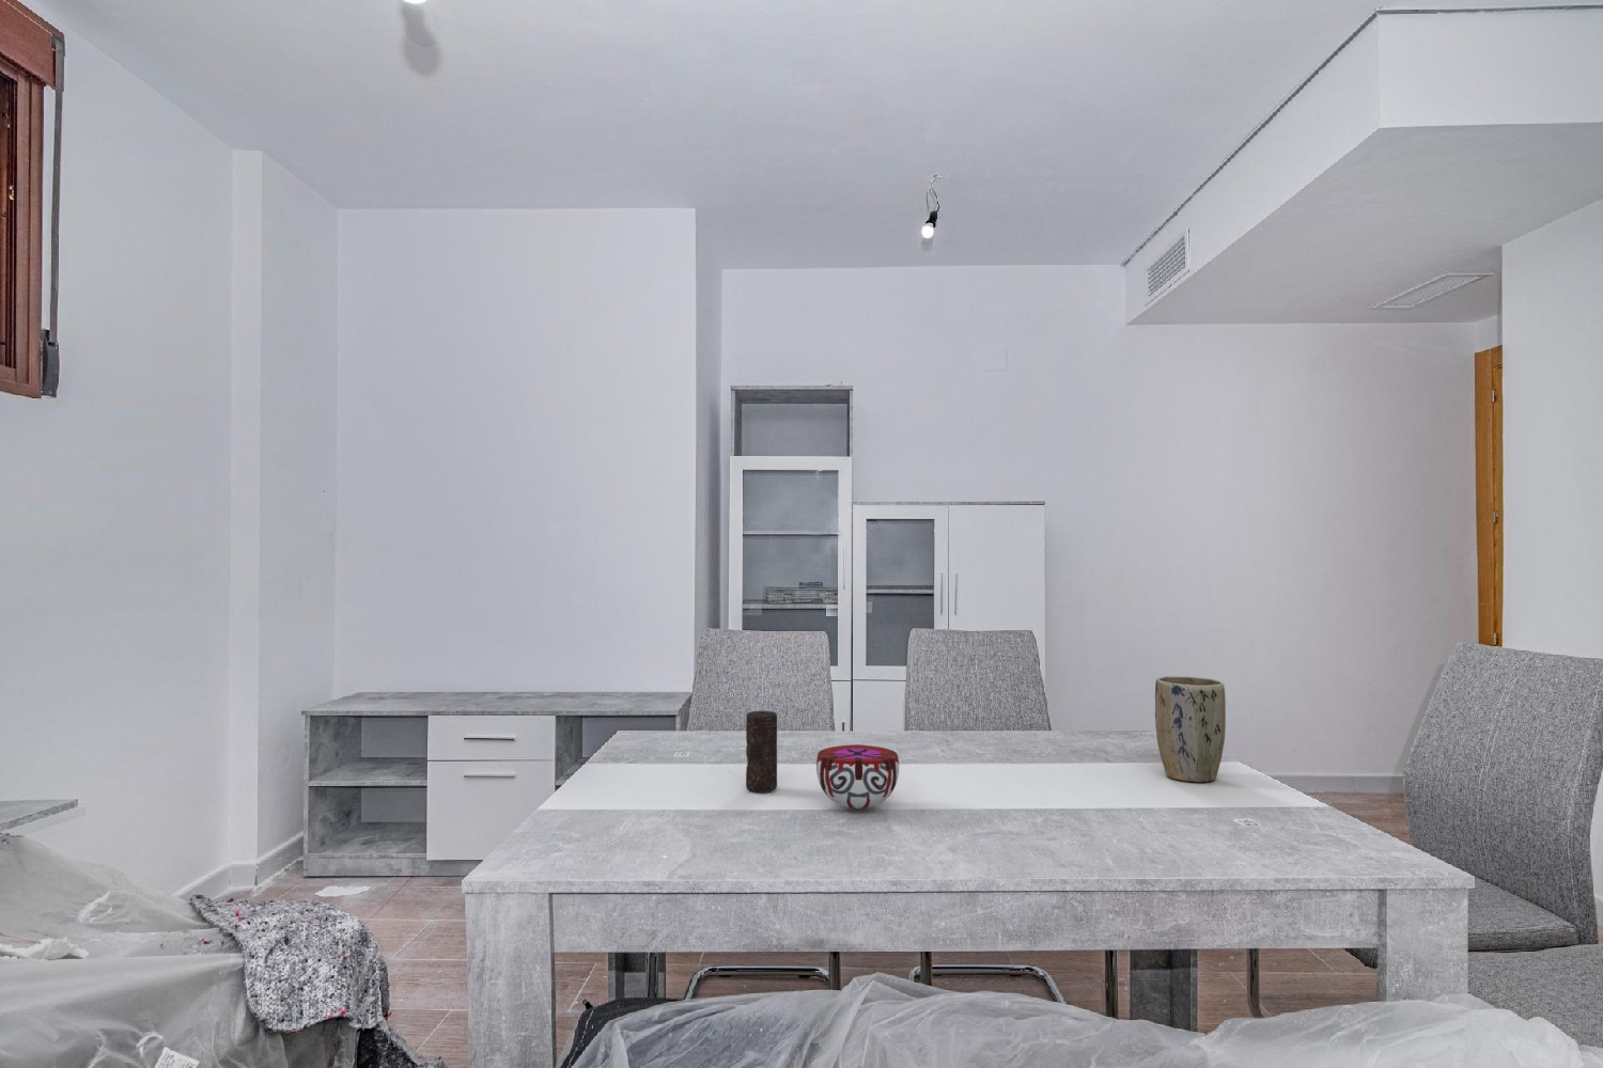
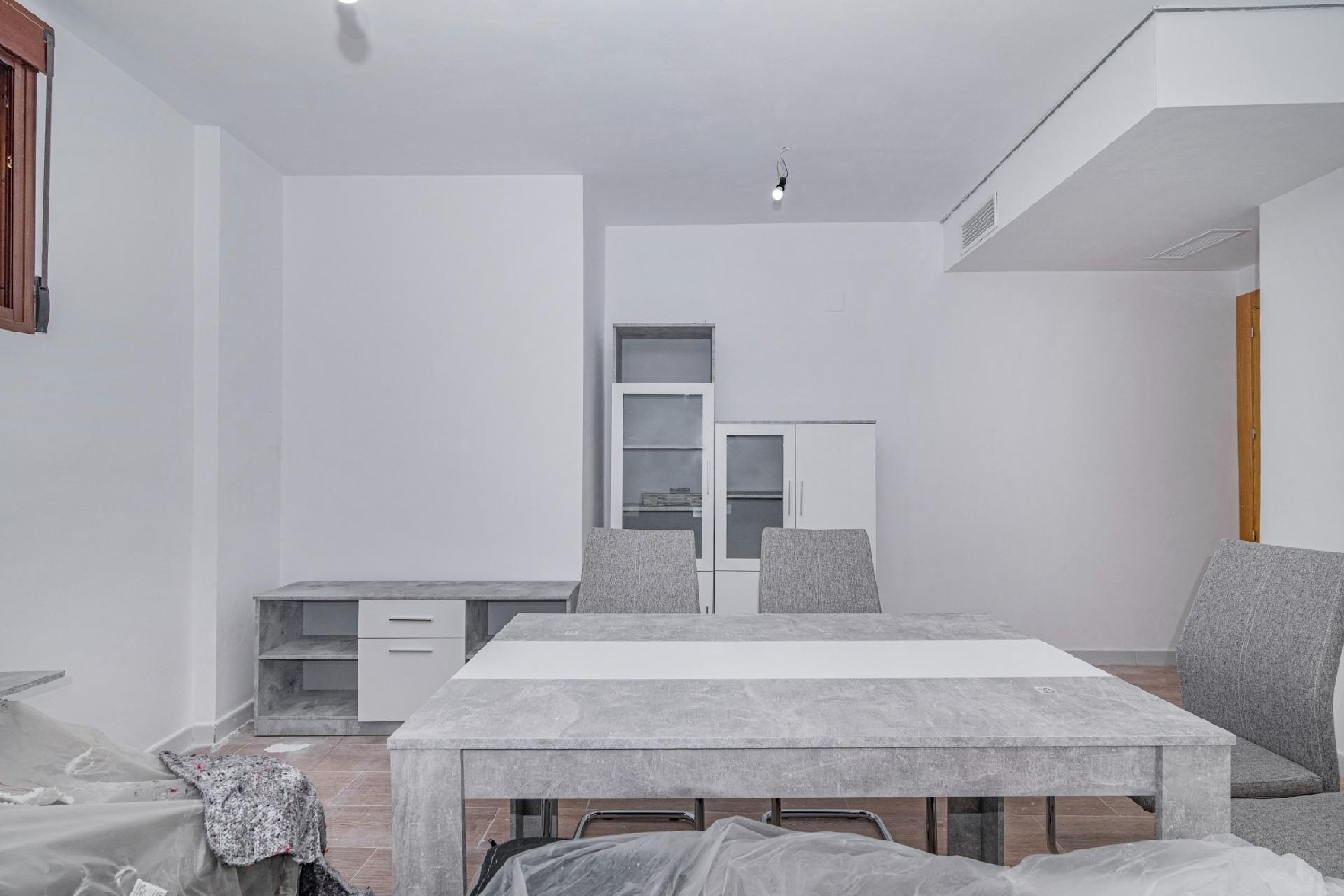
- decorative bowl (858, 780)
- candle (761, 751)
- plant pot (1189, 728)
